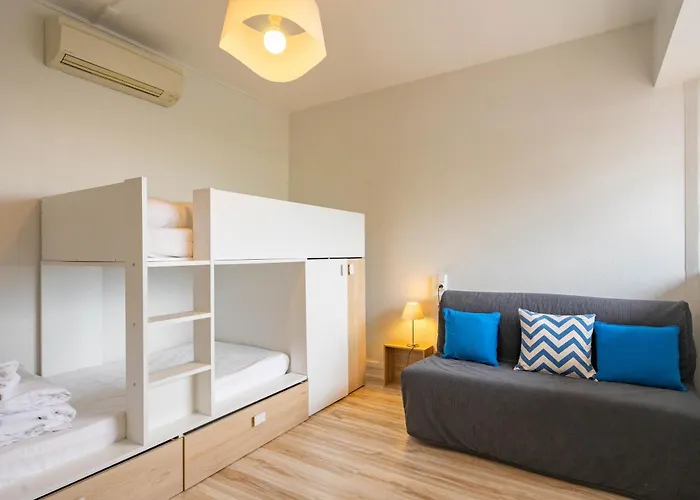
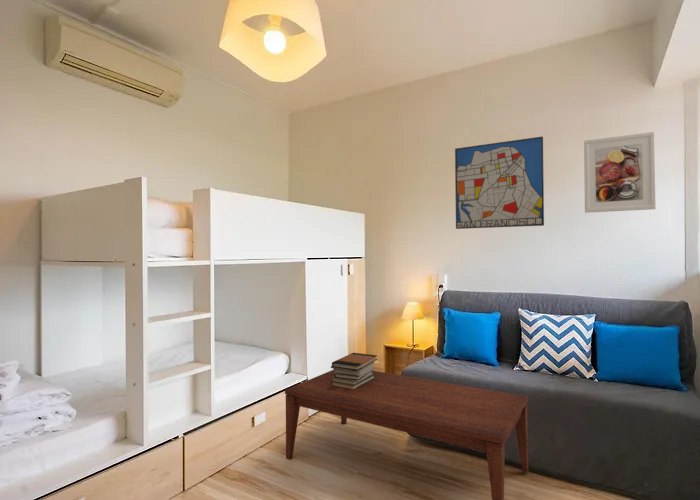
+ wall art (497, 185)
+ book stack (354, 369)
+ coffee table (403, 428)
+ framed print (618, 173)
